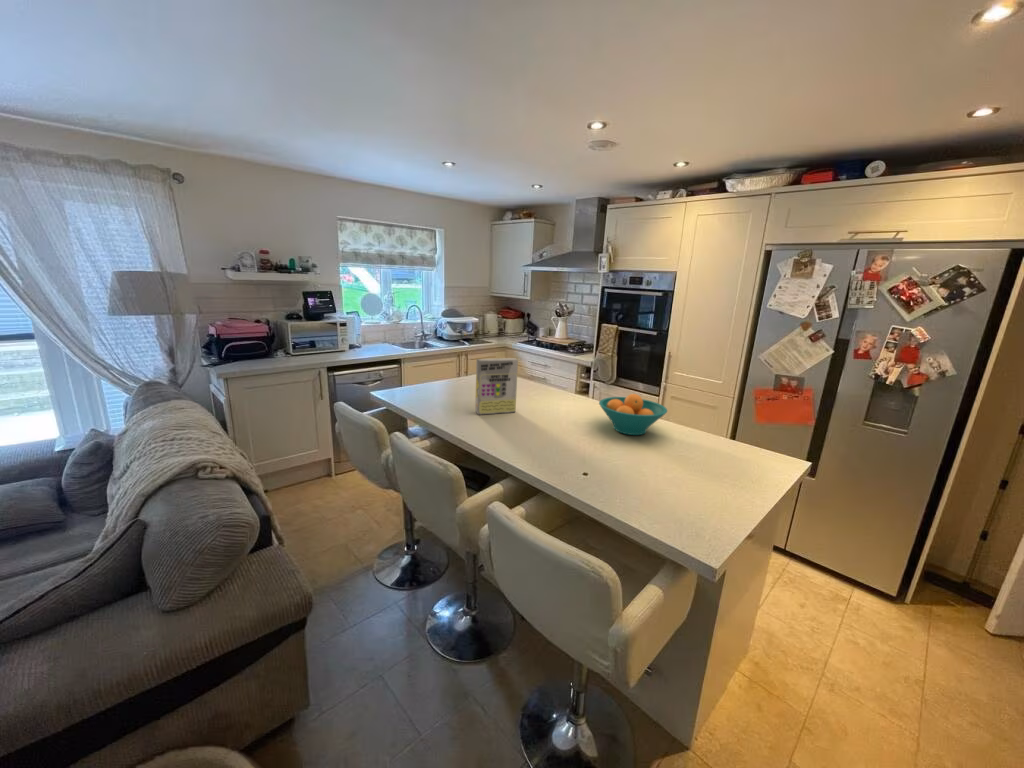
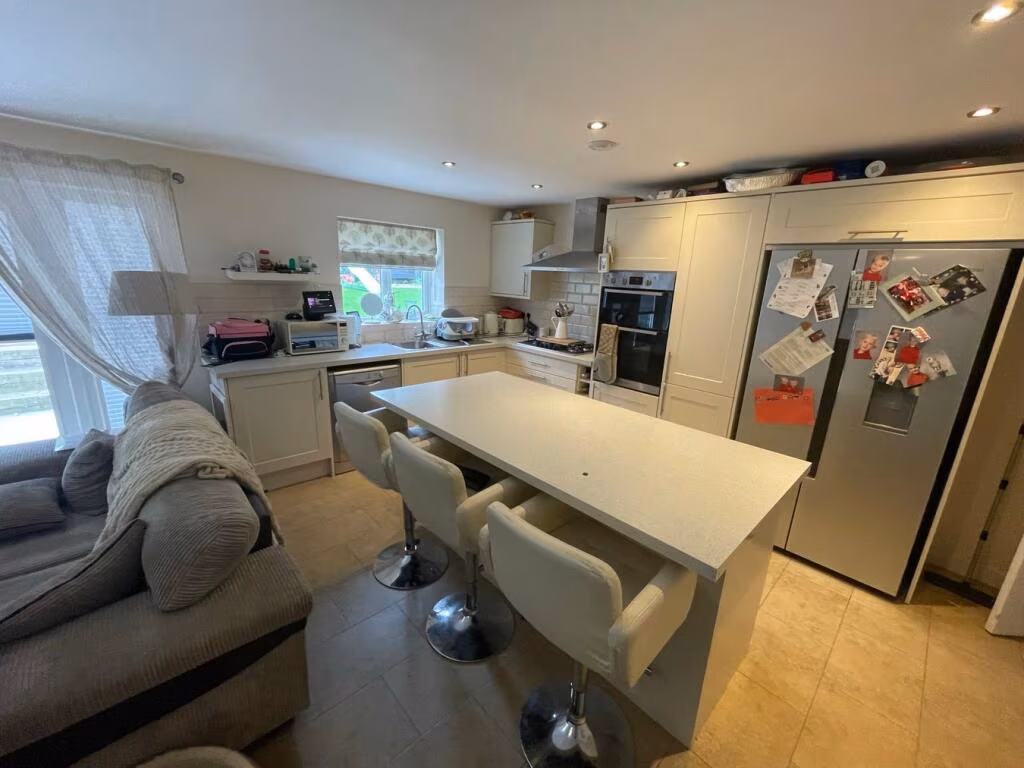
- cereal box (496, 385)
- fruit bowl (631, 412)
